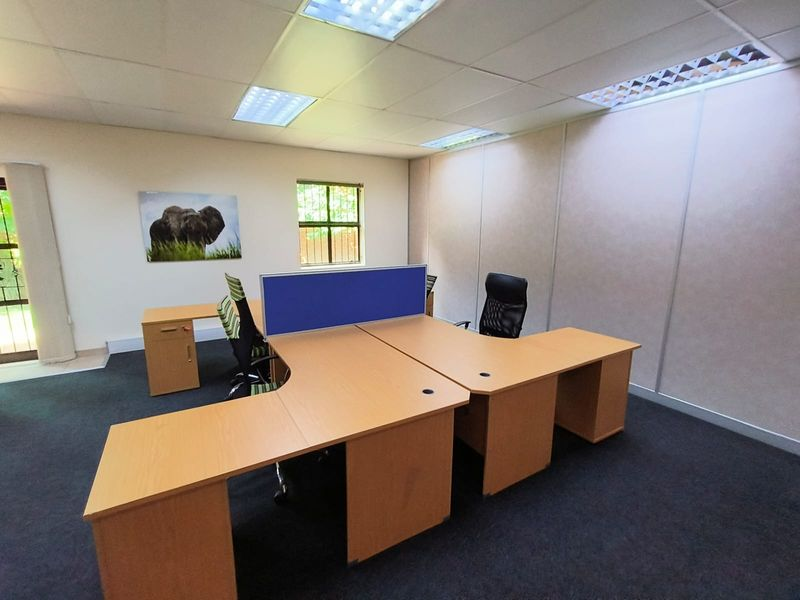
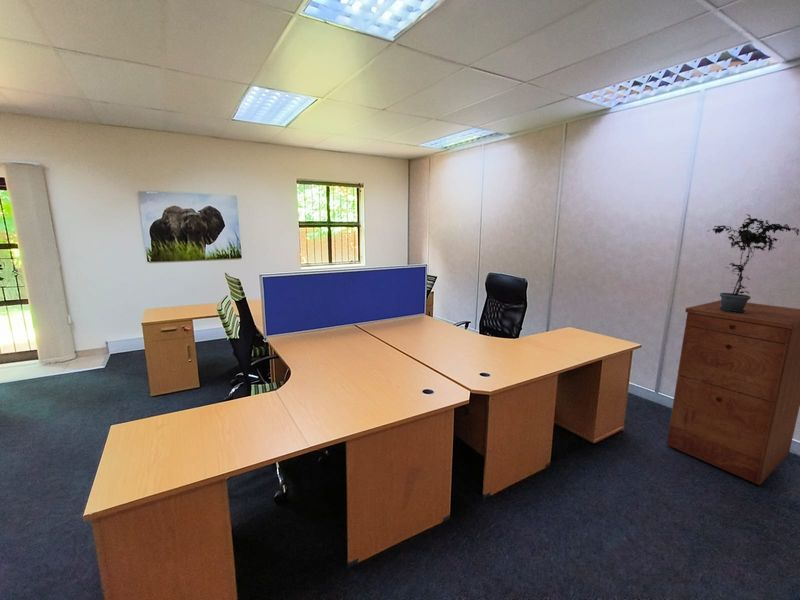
+ filing cabinet (738, 382)
+ potted plant (743, 263)
